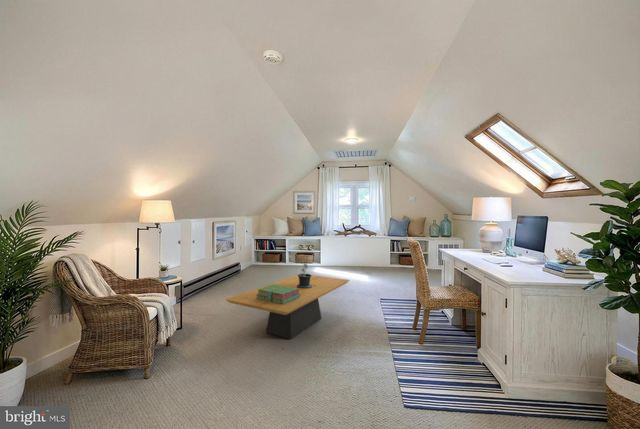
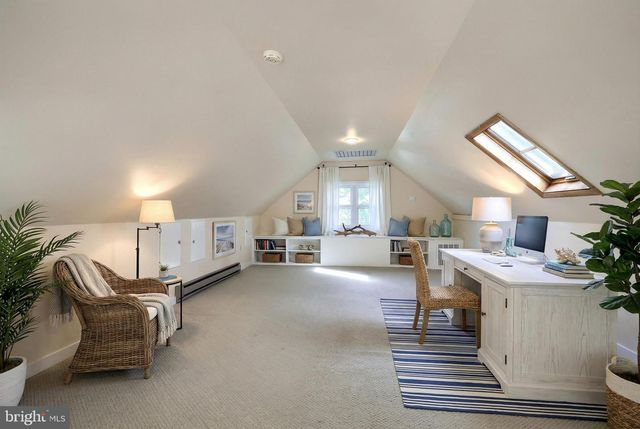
- coffee table (295, 306)
- potted plant (304, 272)
- stack of books (278, 293)
